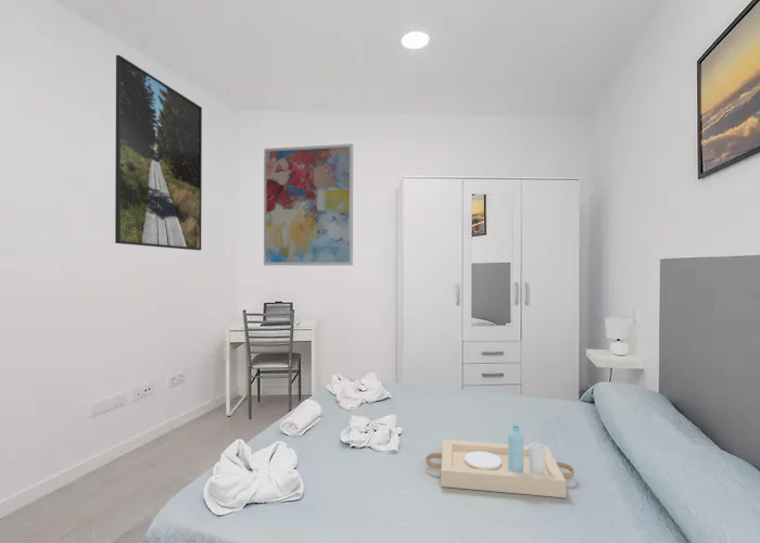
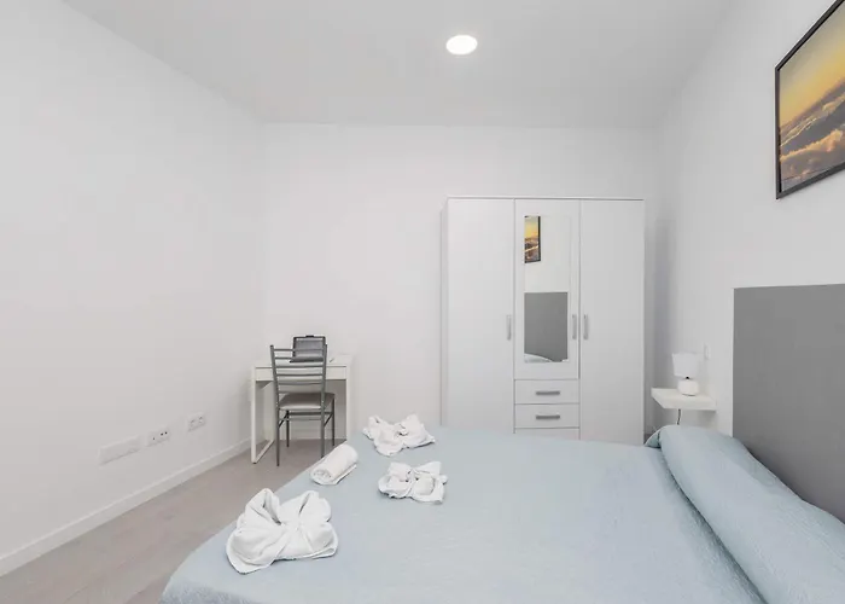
- wall art (307, 205)
- serving tray (497, 445)
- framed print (164, 165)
